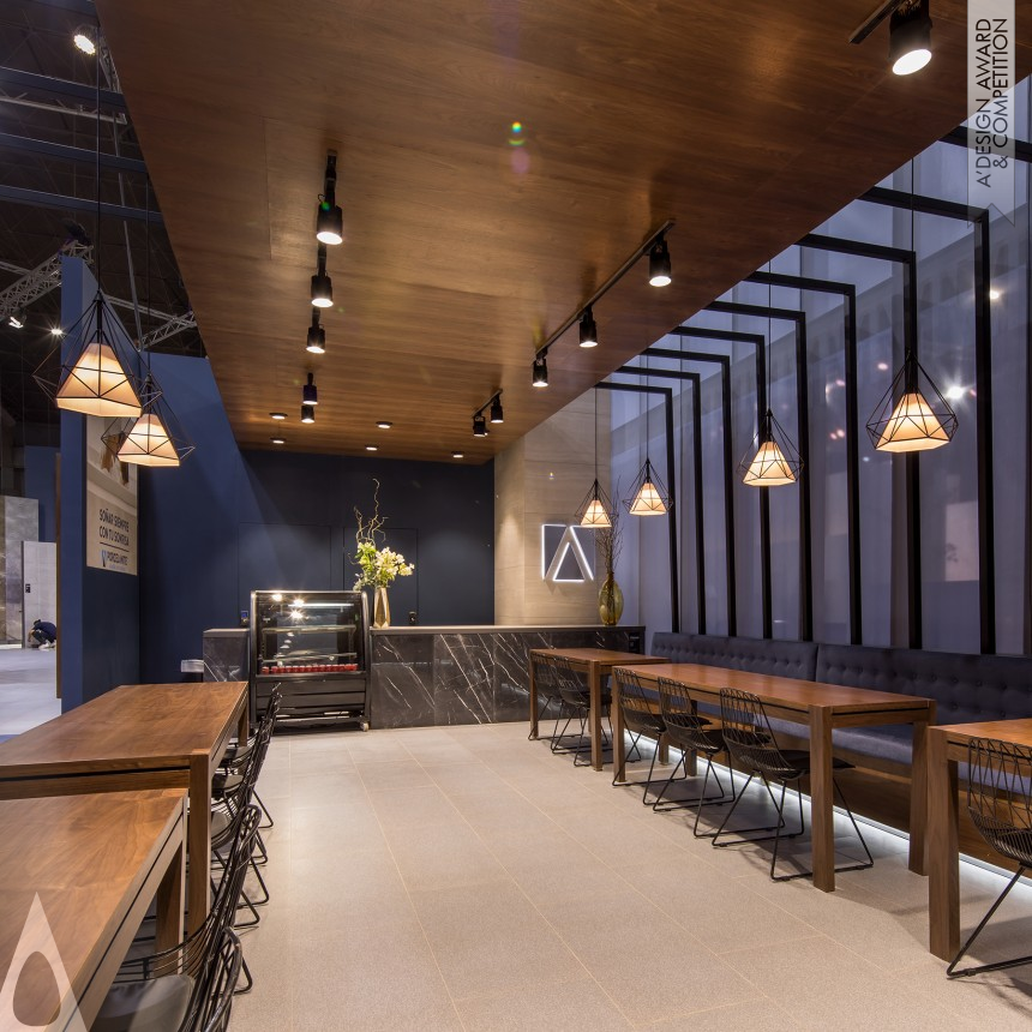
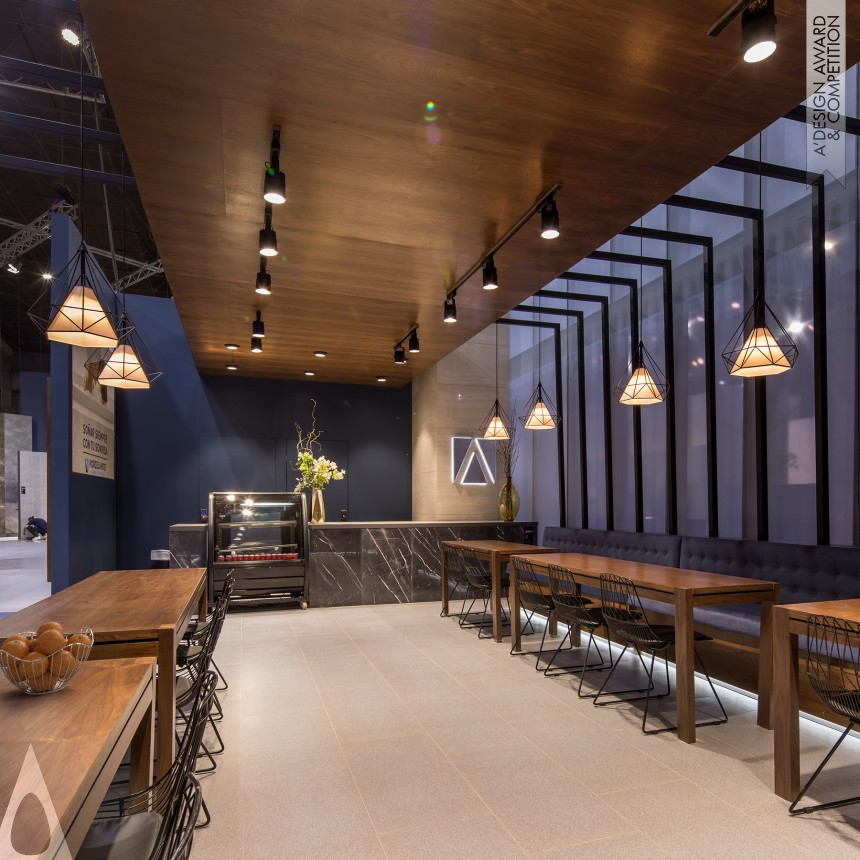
+ fruit basket (46, 657)
